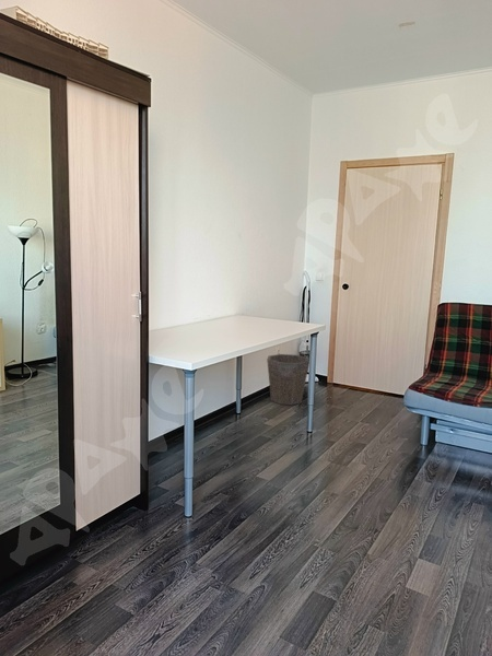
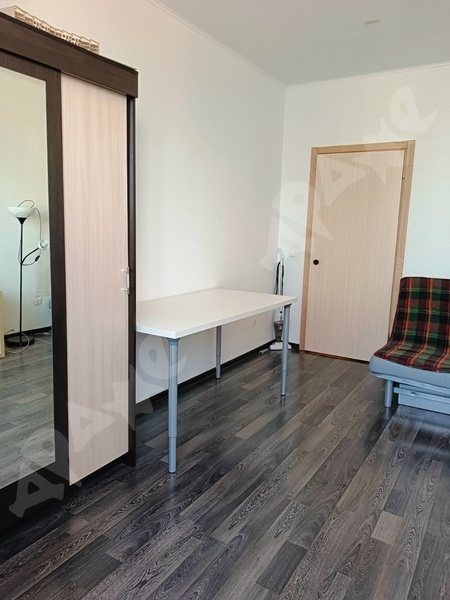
- waste bin (286, 379)
